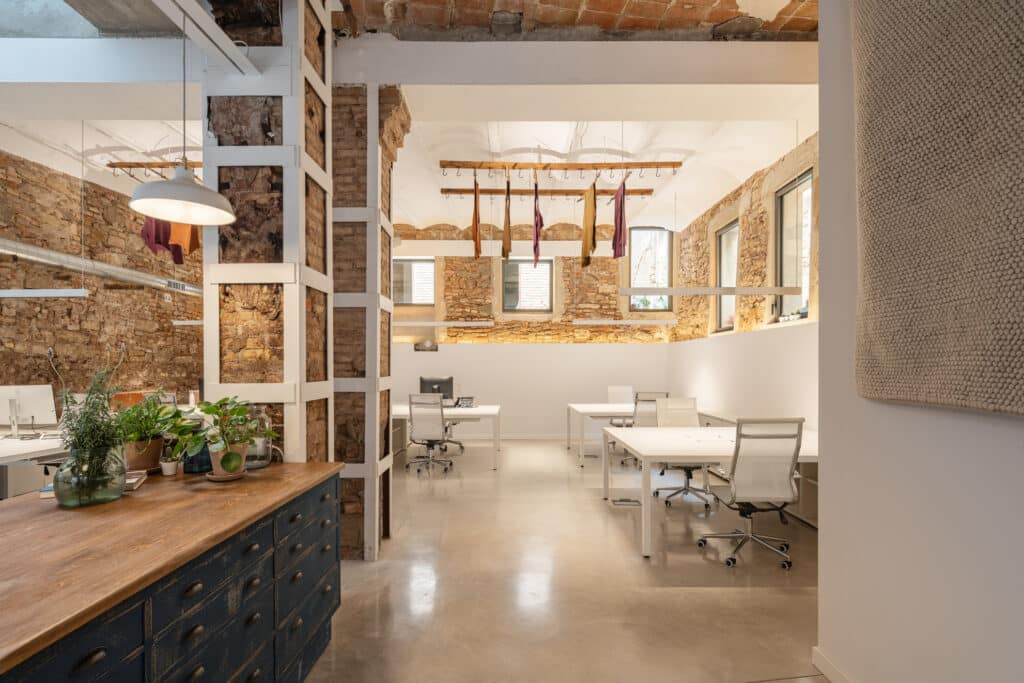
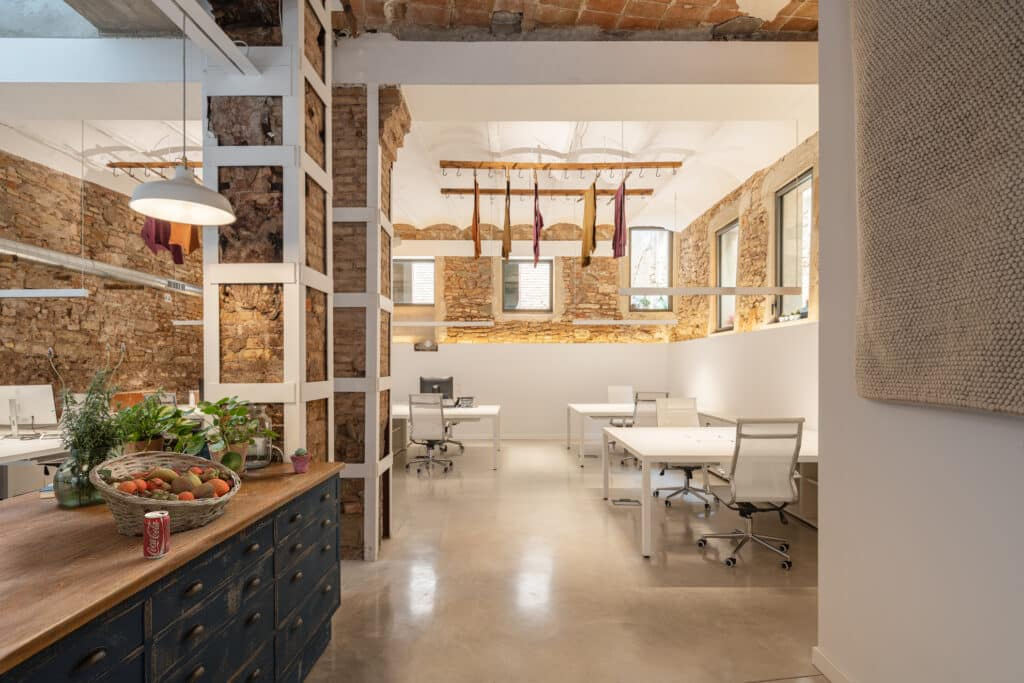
+ potted succulent (300, 459)
+ beverage can (156, 533)
+ fruit basket (170, 488)
